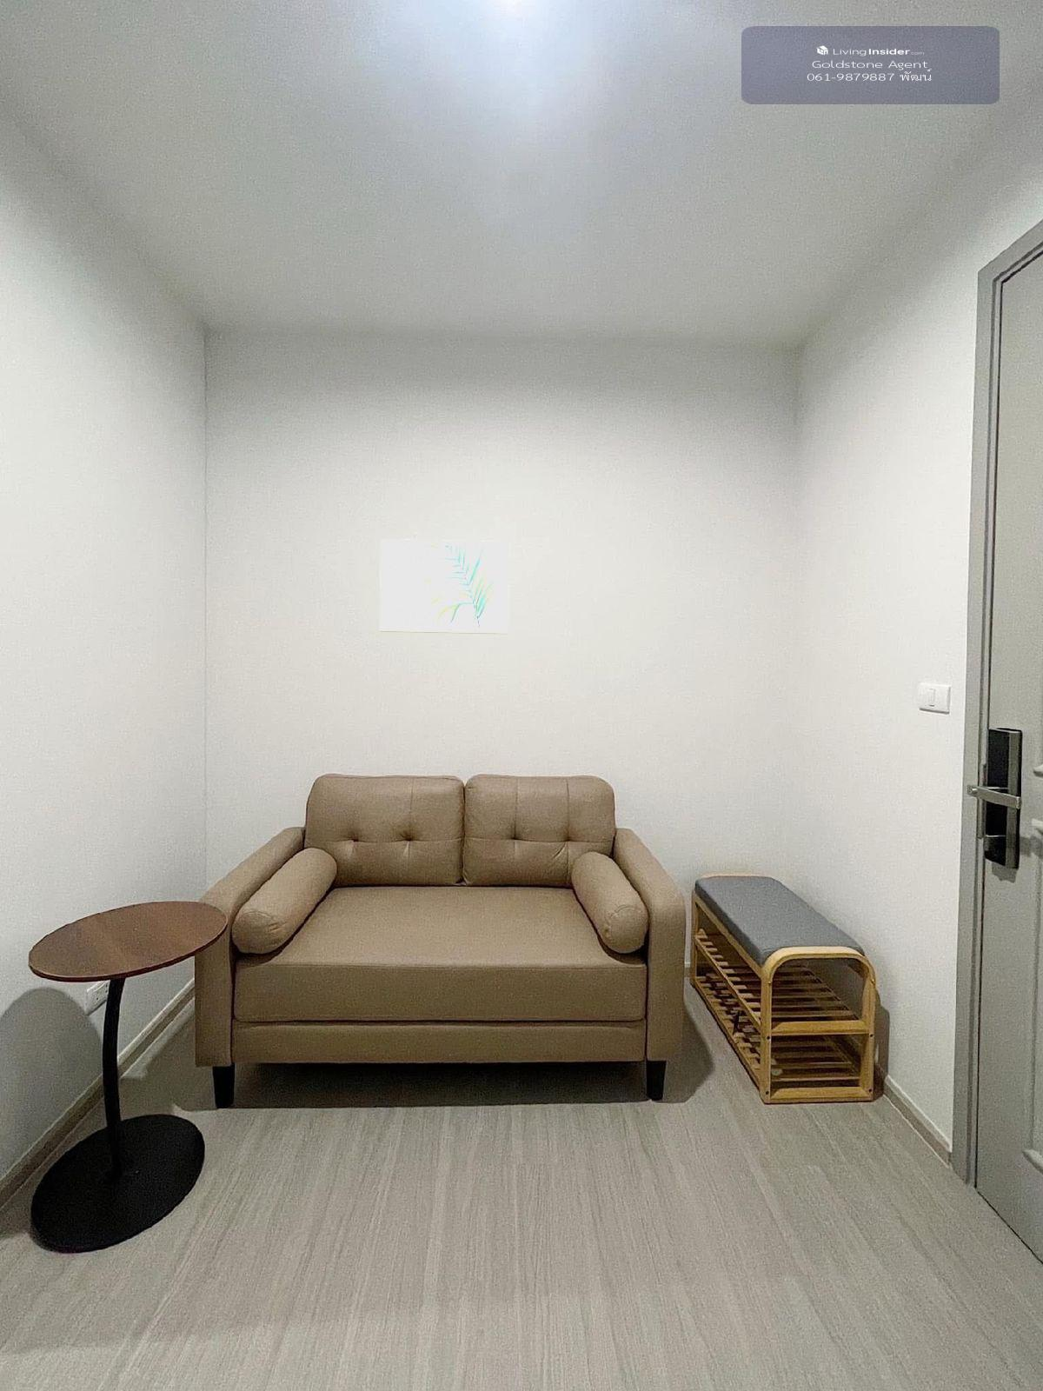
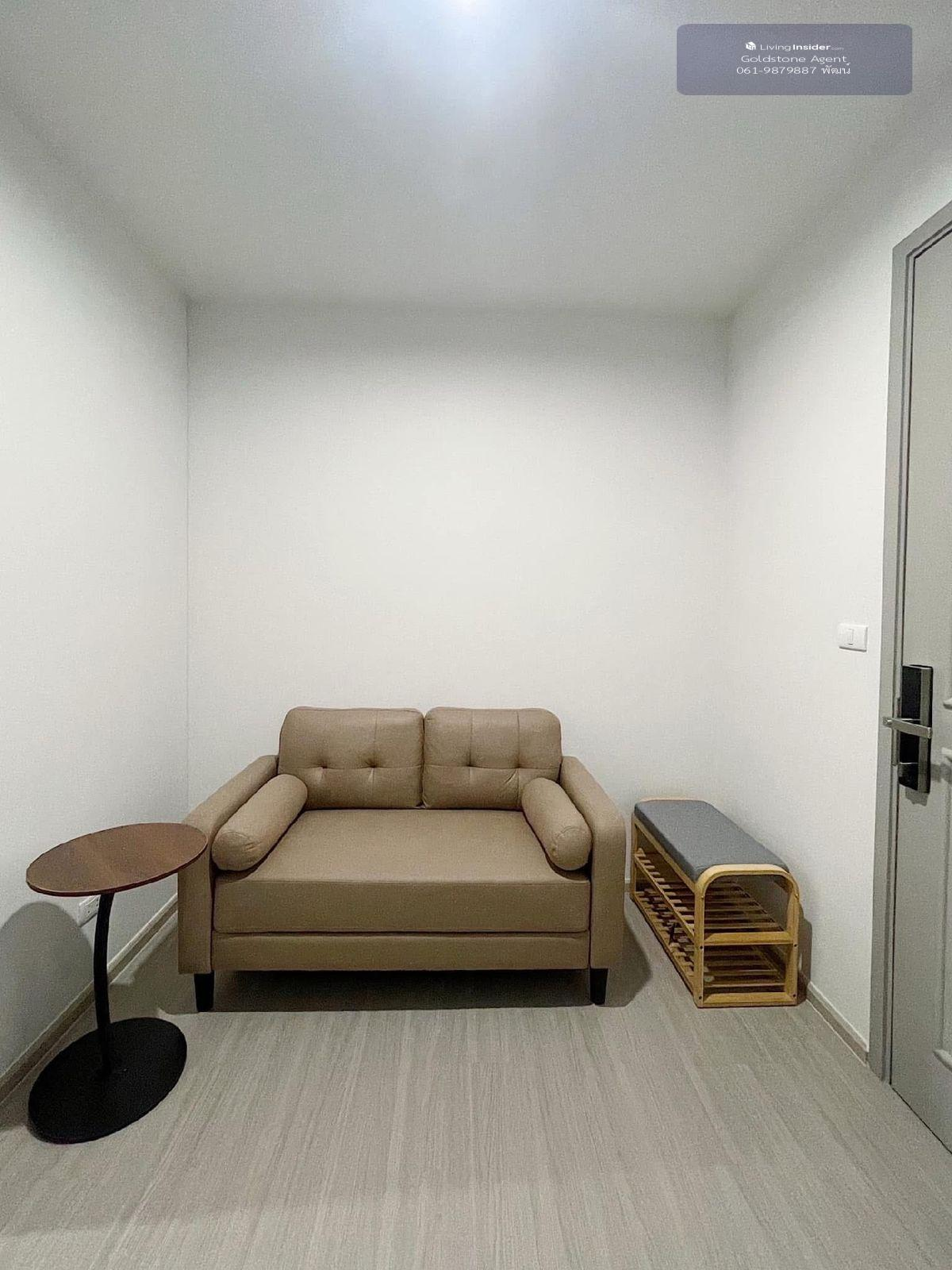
- wall art (444, 587)
